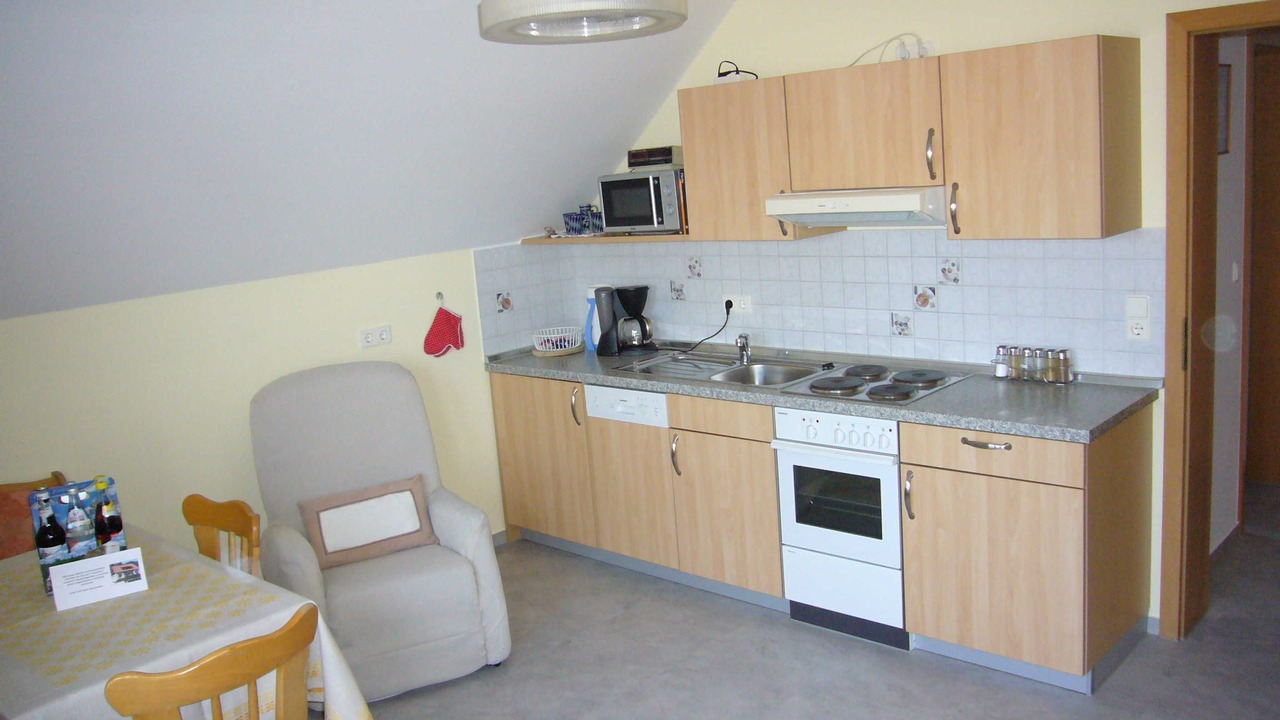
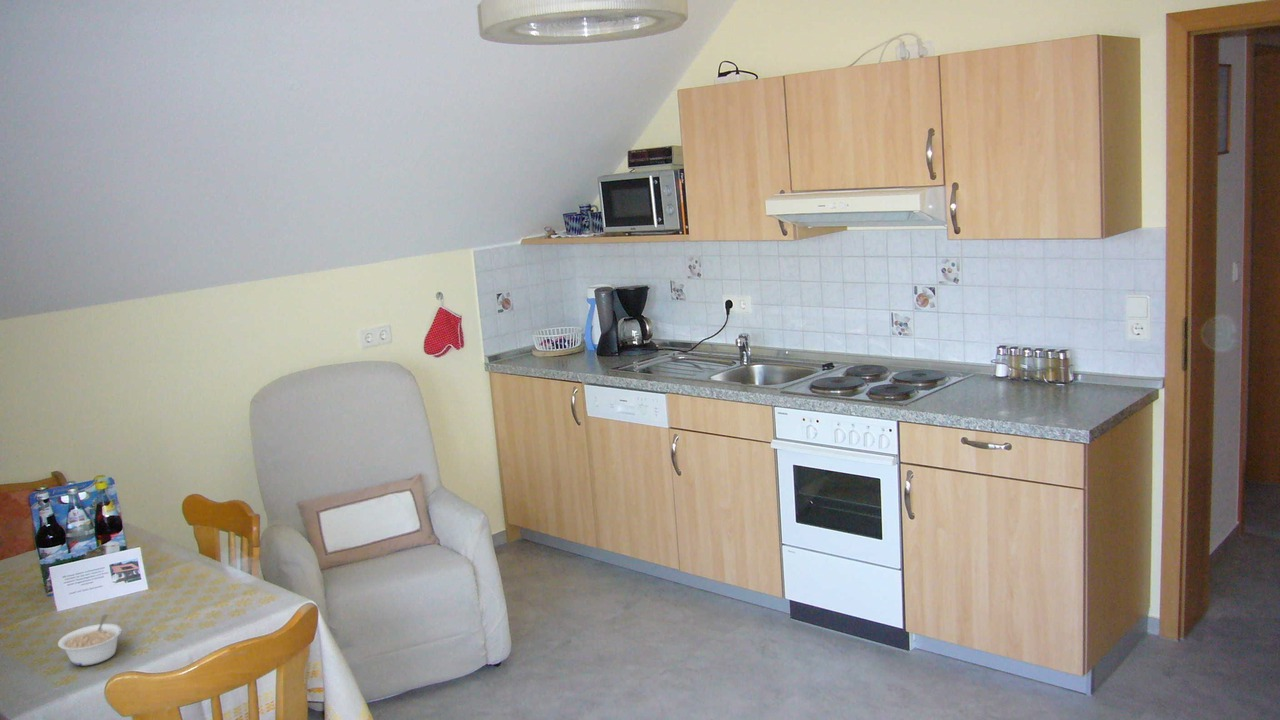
+ legume (90, 643)
